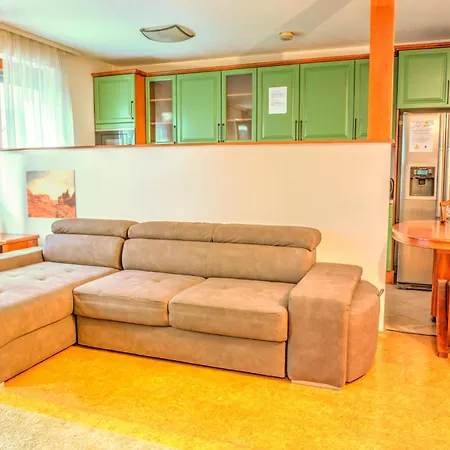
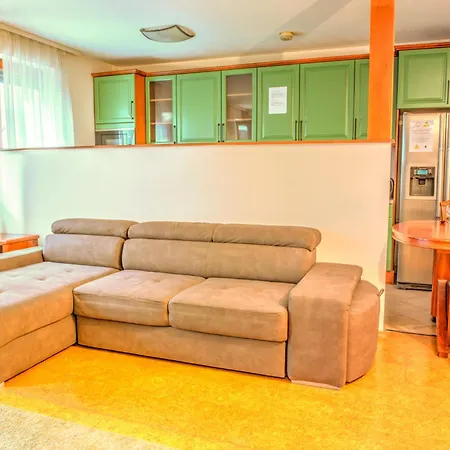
- wall art (50, 194)
